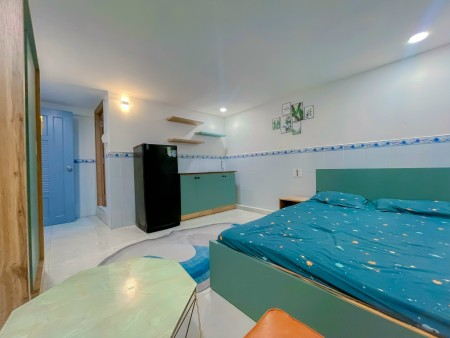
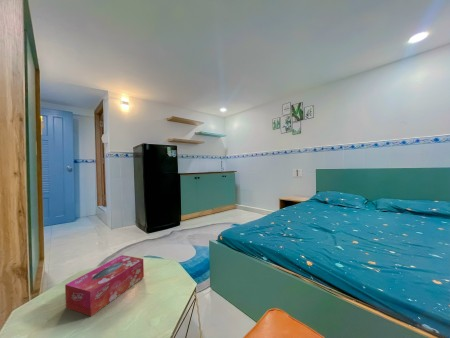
+ tissue box (109, 280)
